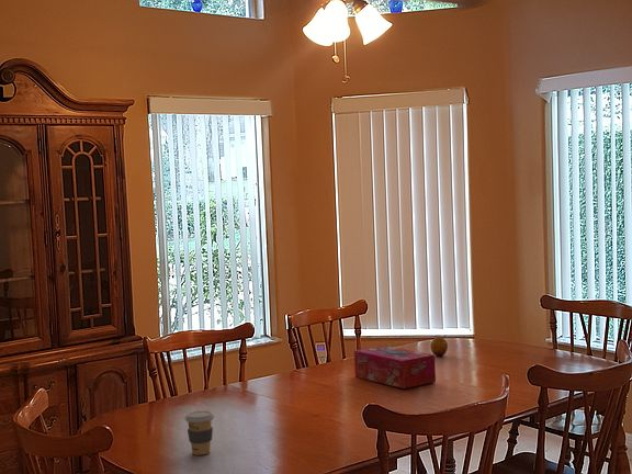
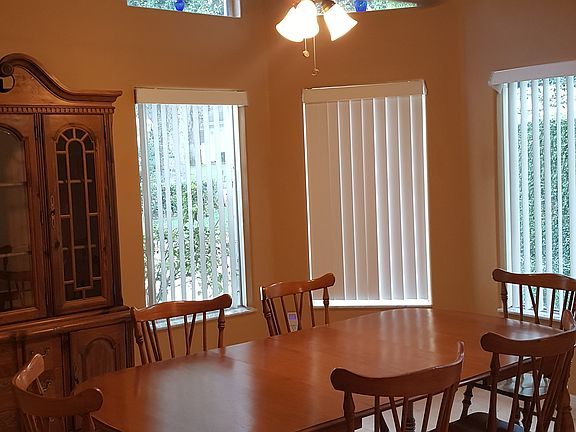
- fruit (439, 346)
- tissue box (394, 365)
- coffee cup (200, 432)
